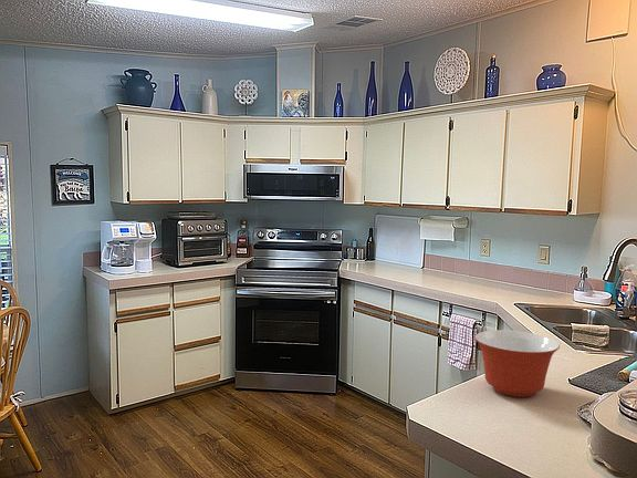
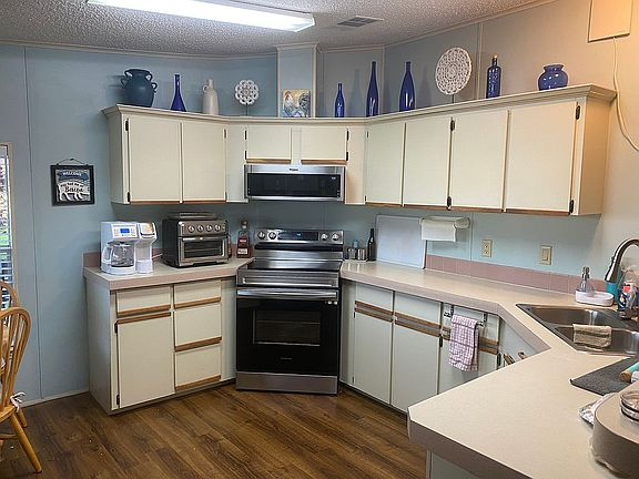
- mixing bowl (514, 364)
